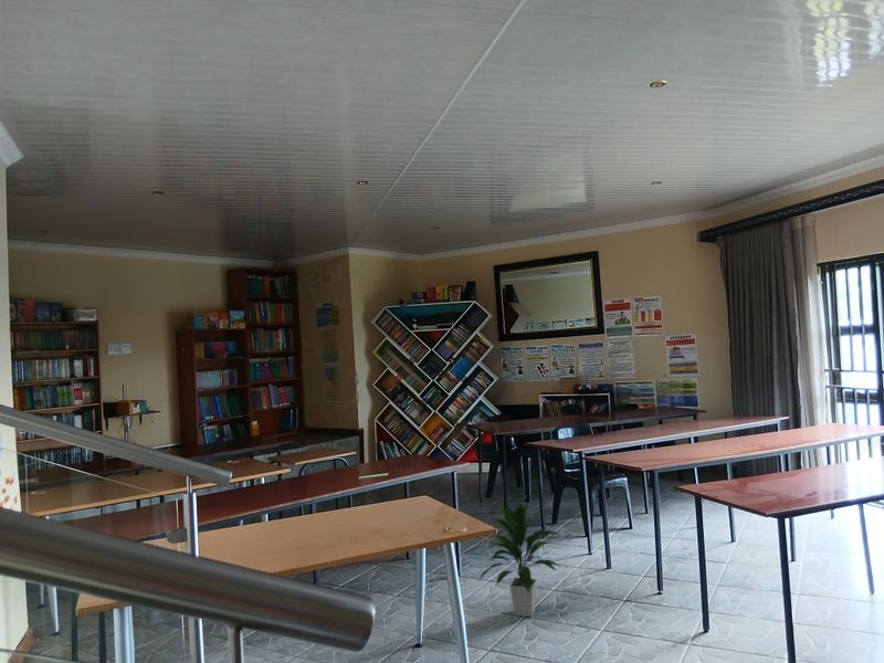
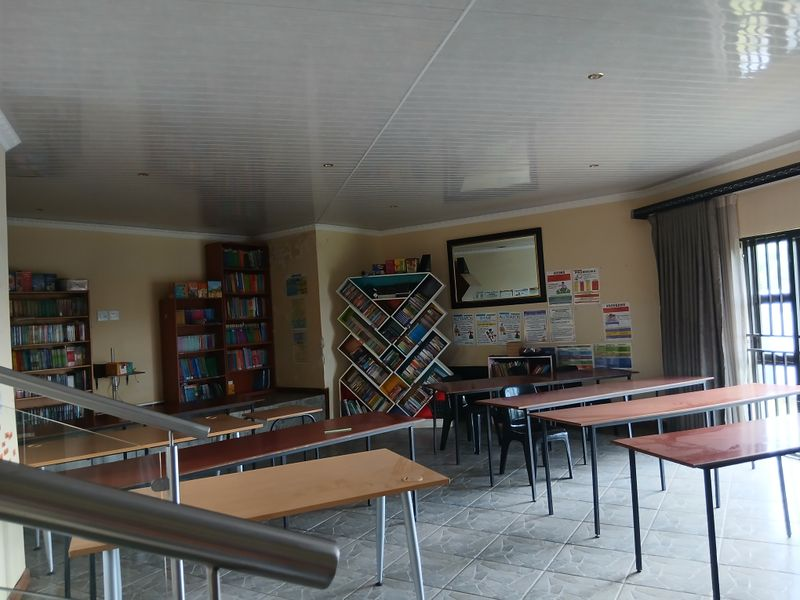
- indoor plant (518, 555)
